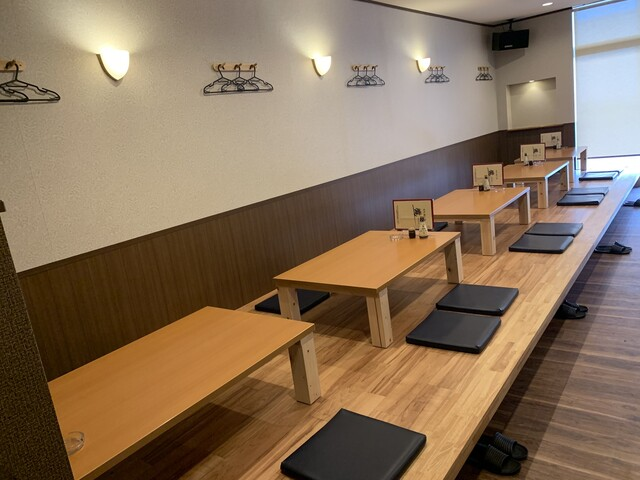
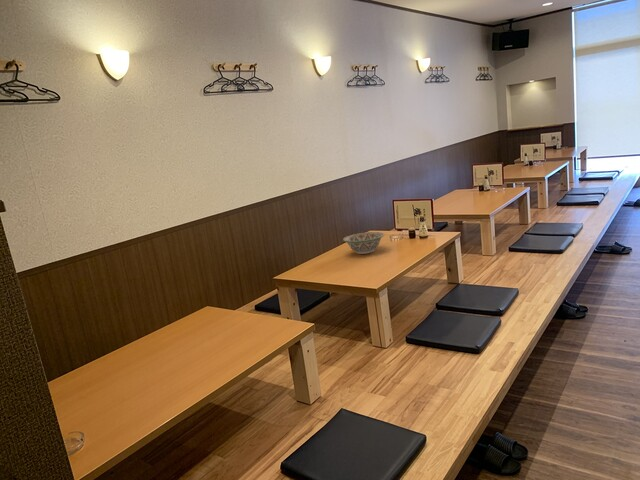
+ decorative bowl (364, 244)
